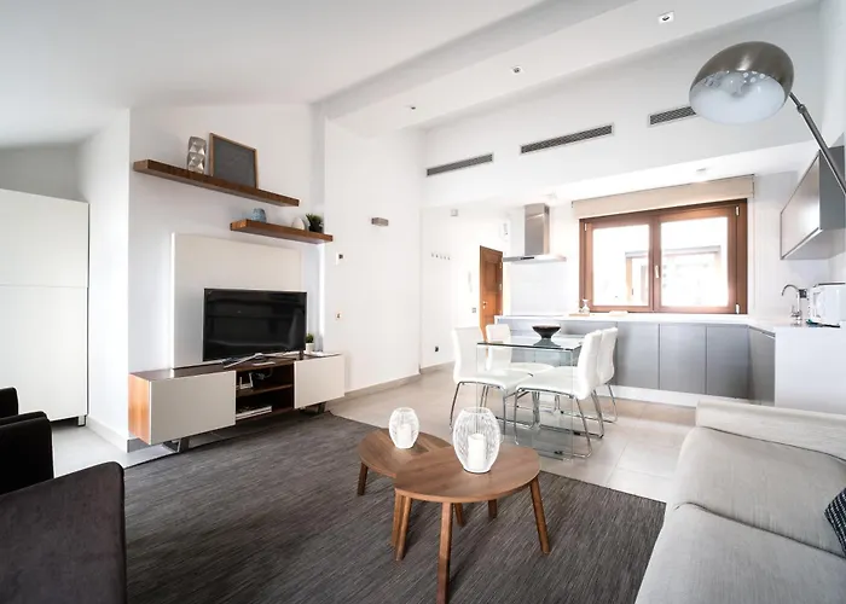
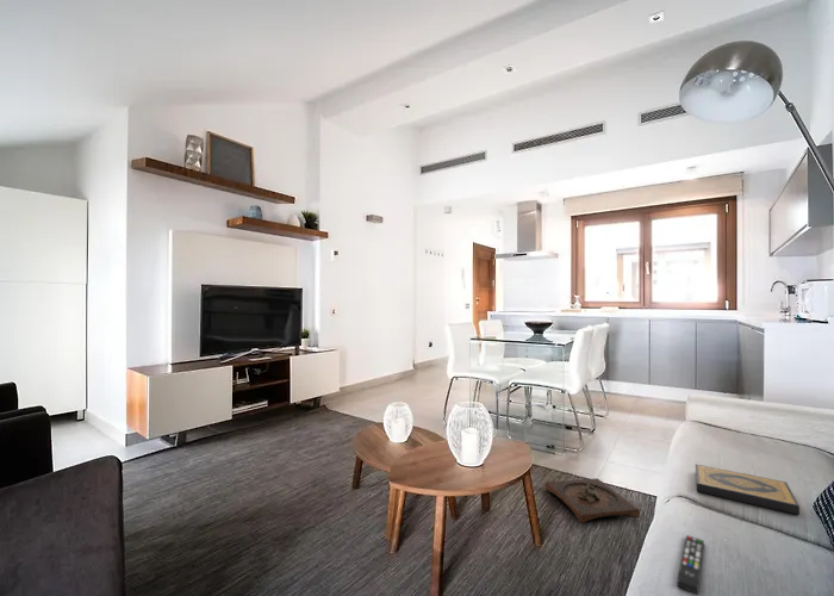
+ hardback book (741, 486)
+ remote control (691, 560)
+ wooden tray (589, 493)
